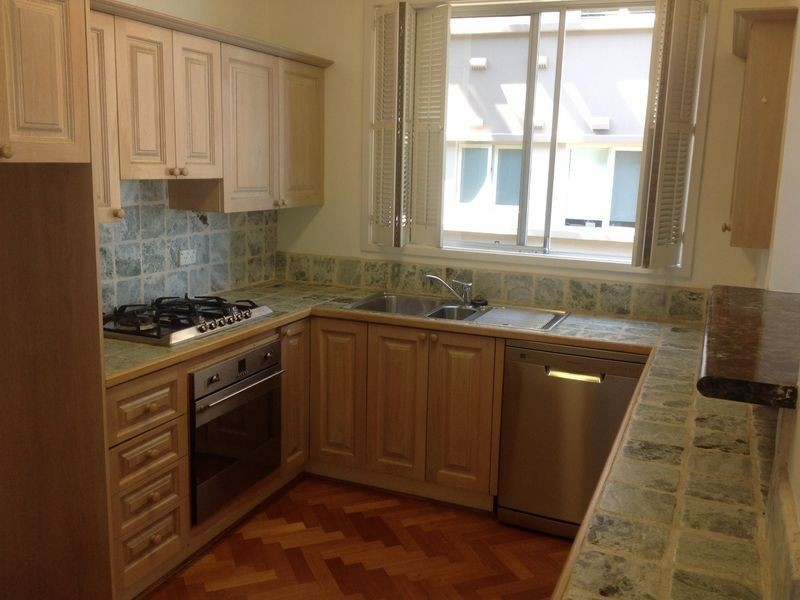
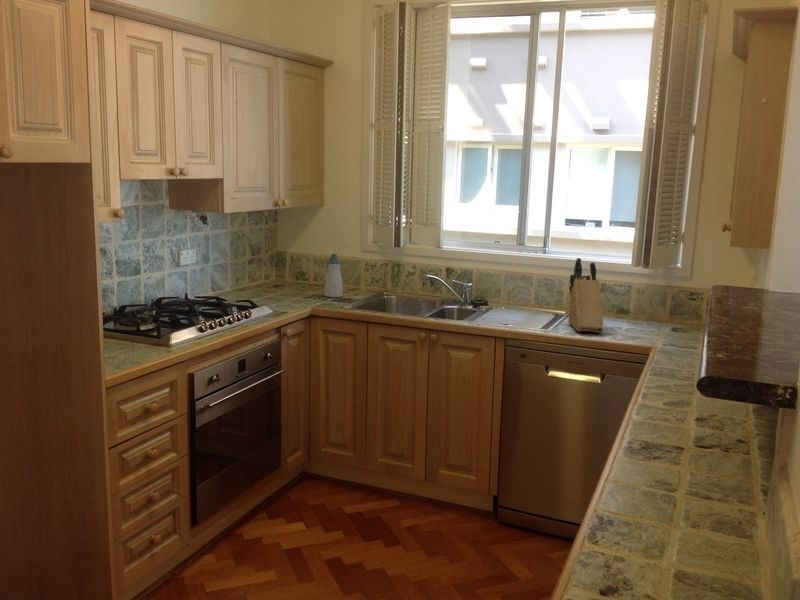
+ soap bottle (333, 275)
+ knife block (585, 293)
